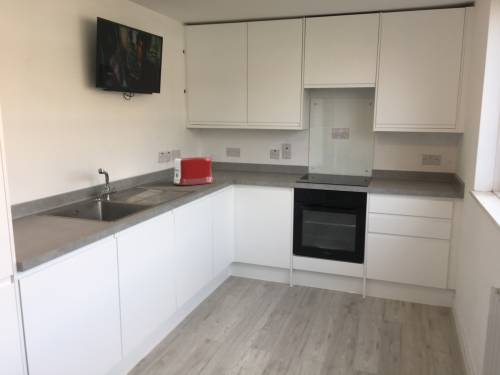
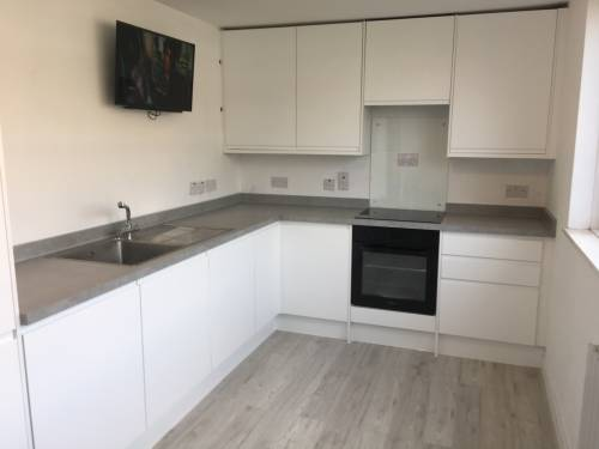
- toaster (193, 170)
